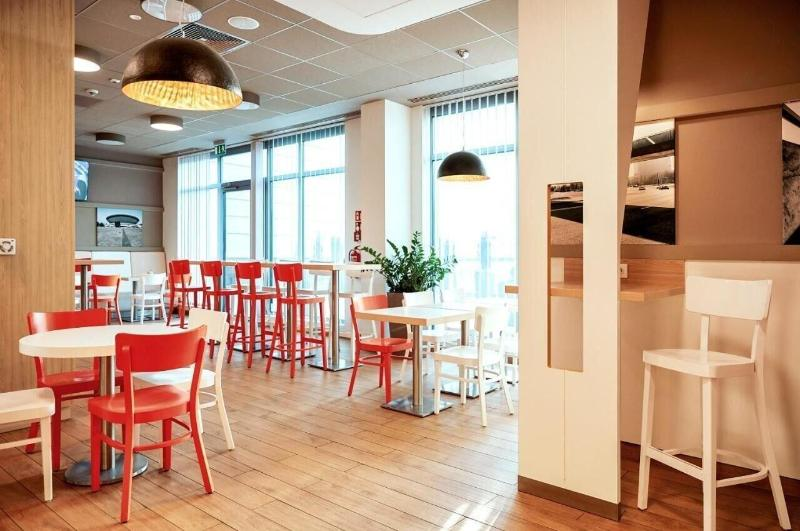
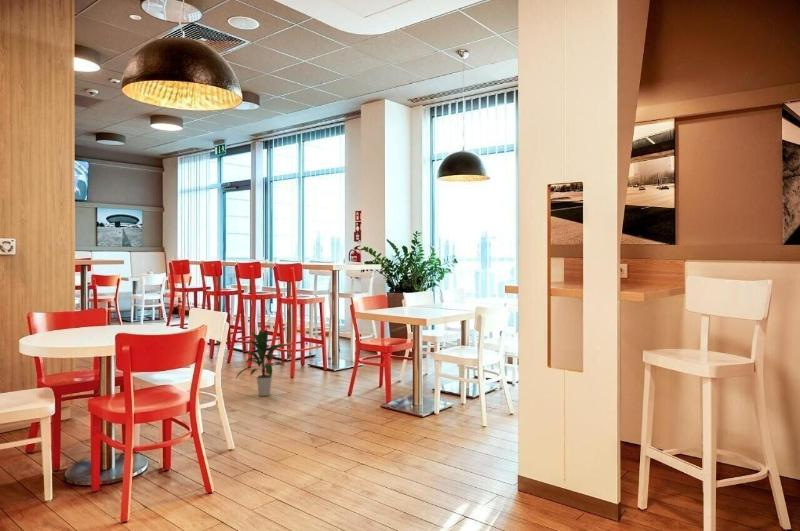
+ indoor plant (262, 360)
